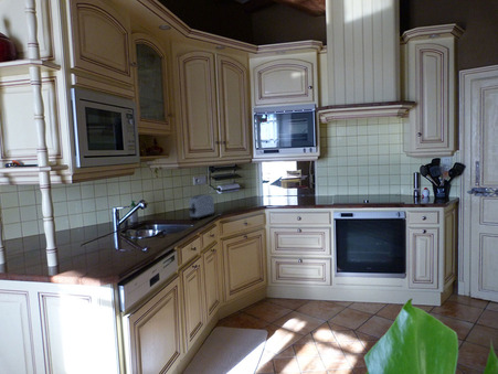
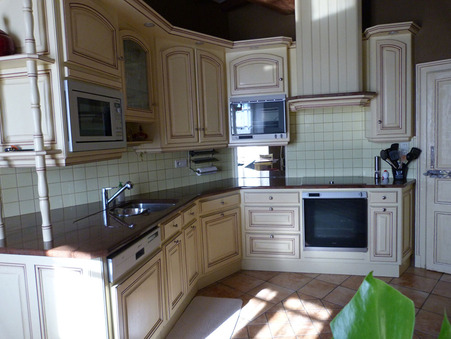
- toaster (201, 206)
